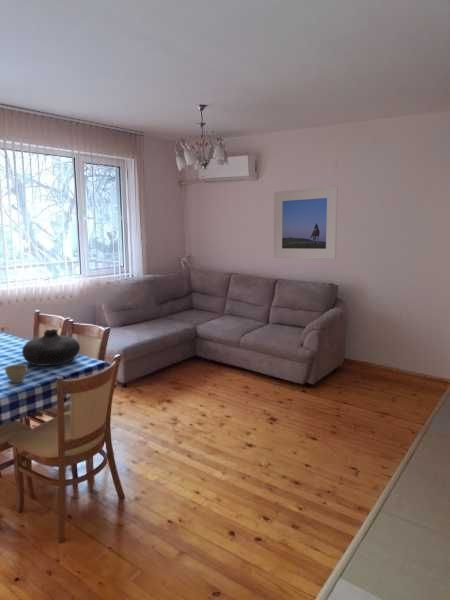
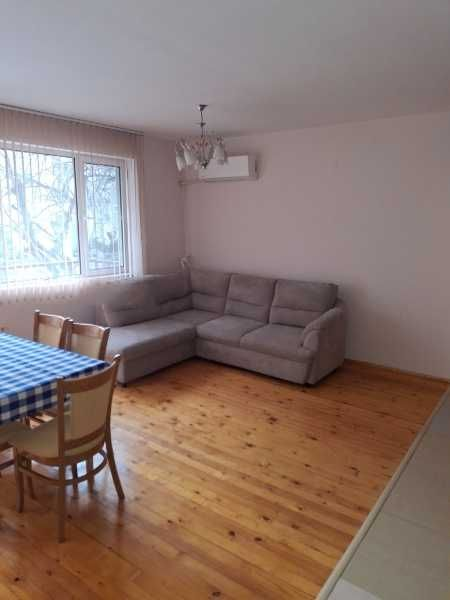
- flower pot (16, 374)
- vase (51, 345)
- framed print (303, 224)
